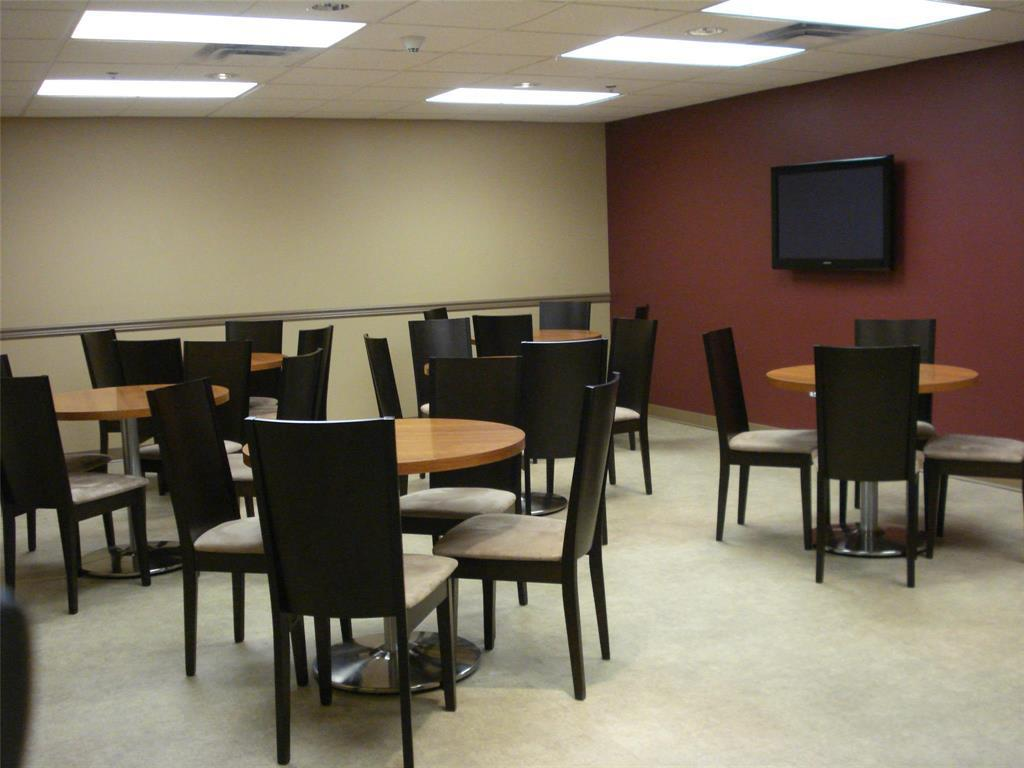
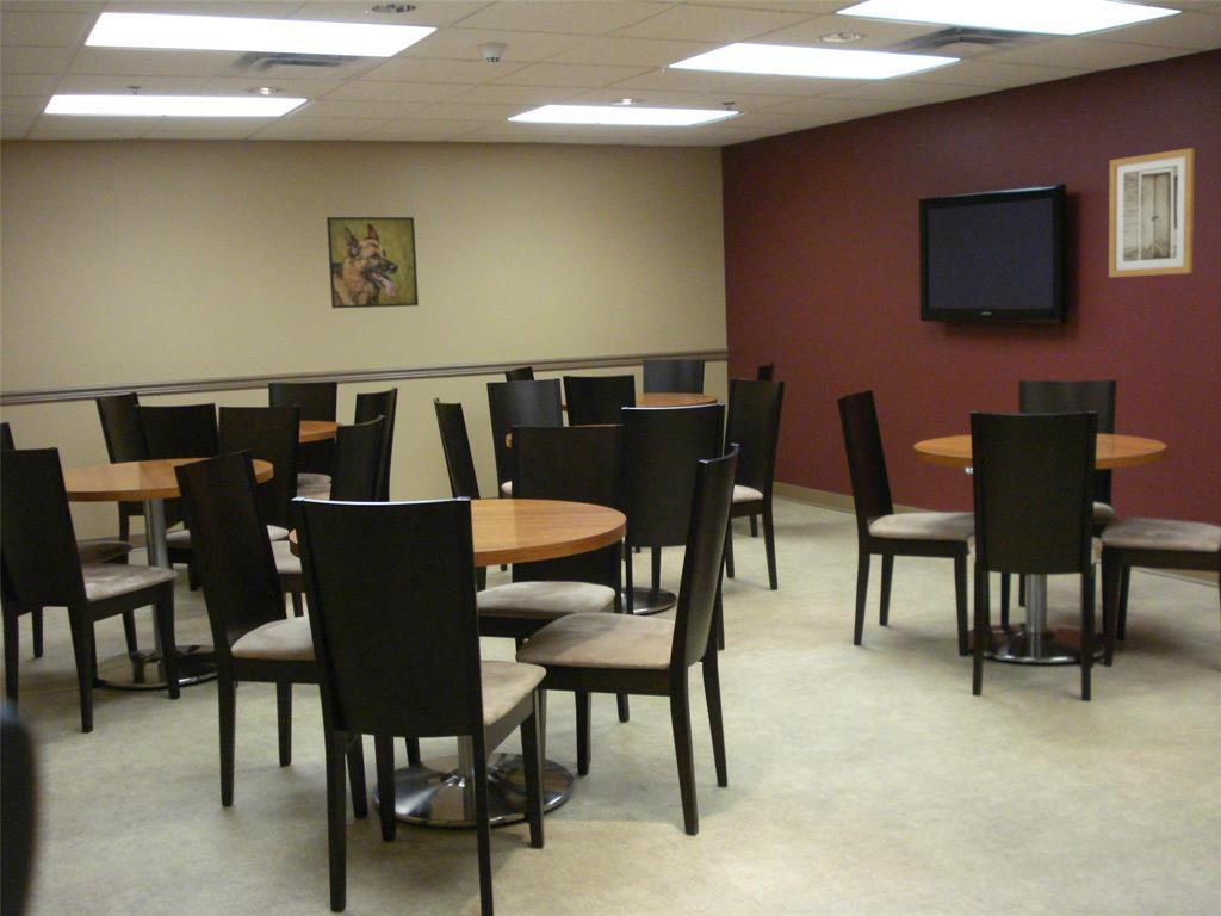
+ wall art (1149, 215)
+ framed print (373, 261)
